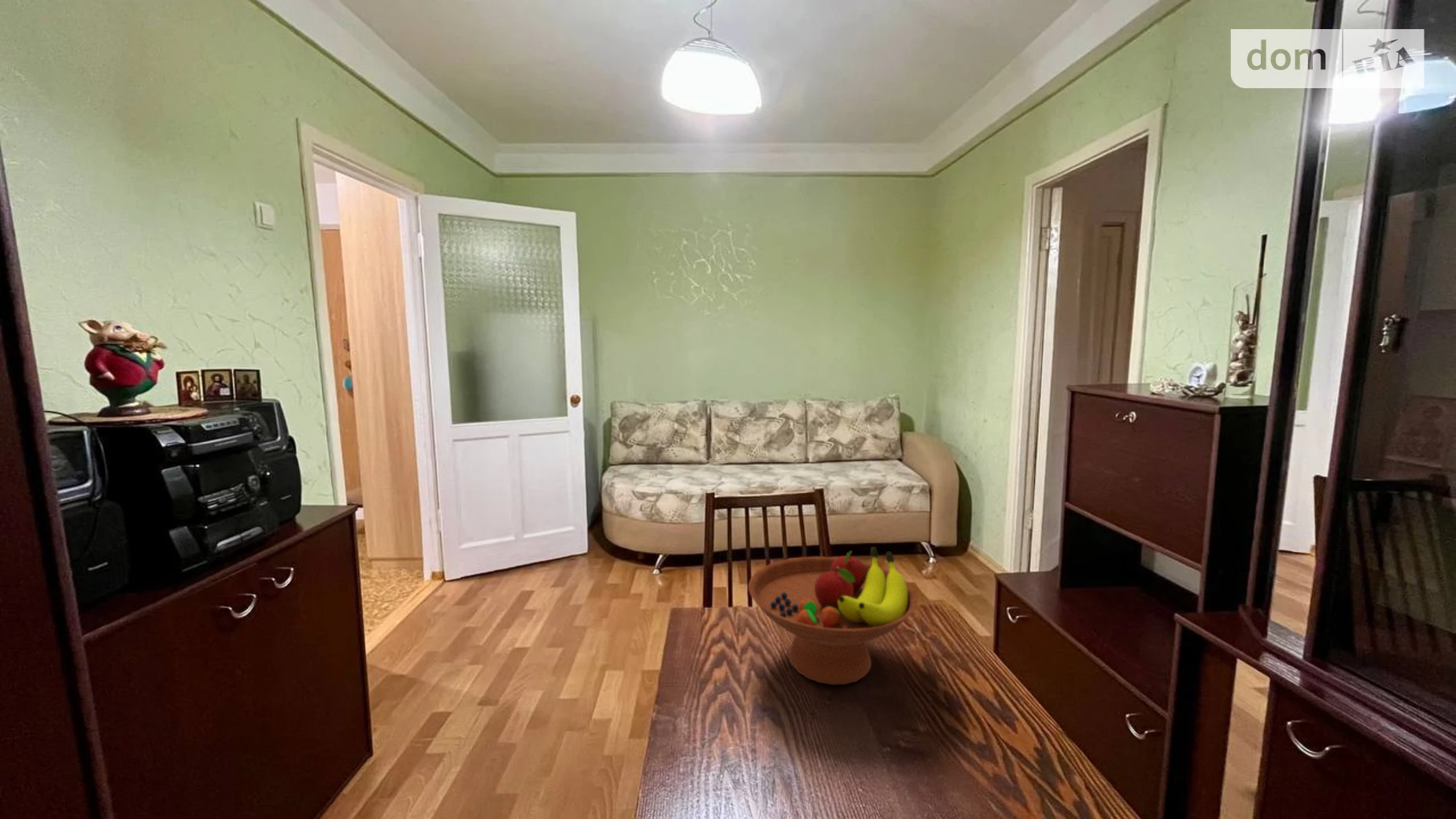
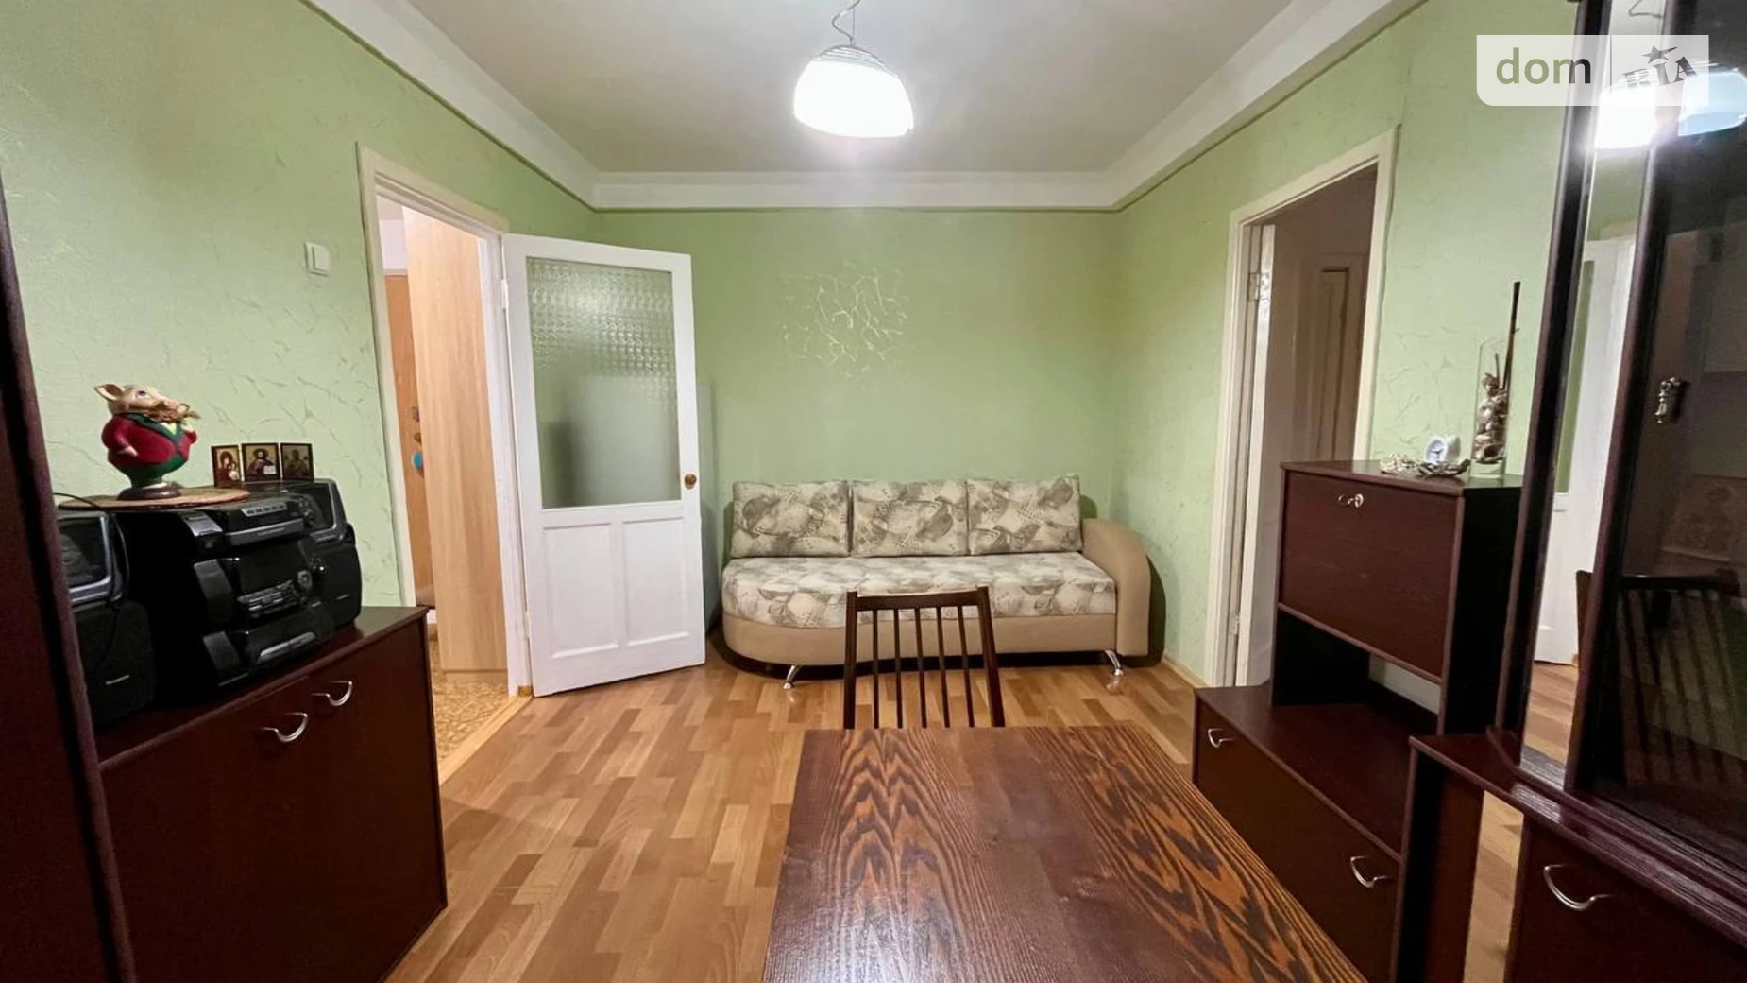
- fruit bowl (830, 610)
